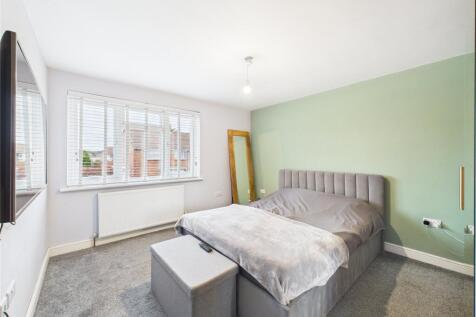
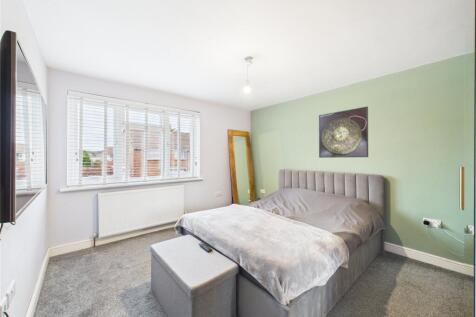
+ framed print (341, 134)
